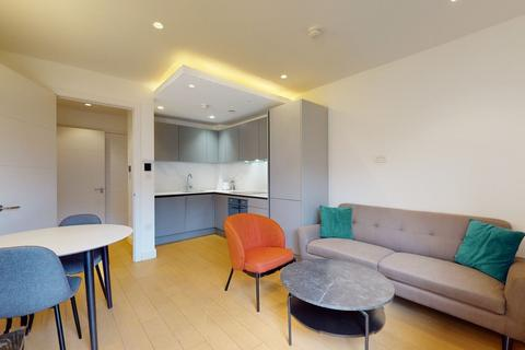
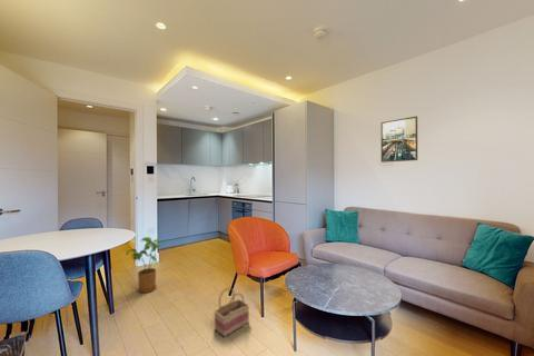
+ basket (231, 308)
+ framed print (398, 140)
+ house plant (144, 263)
